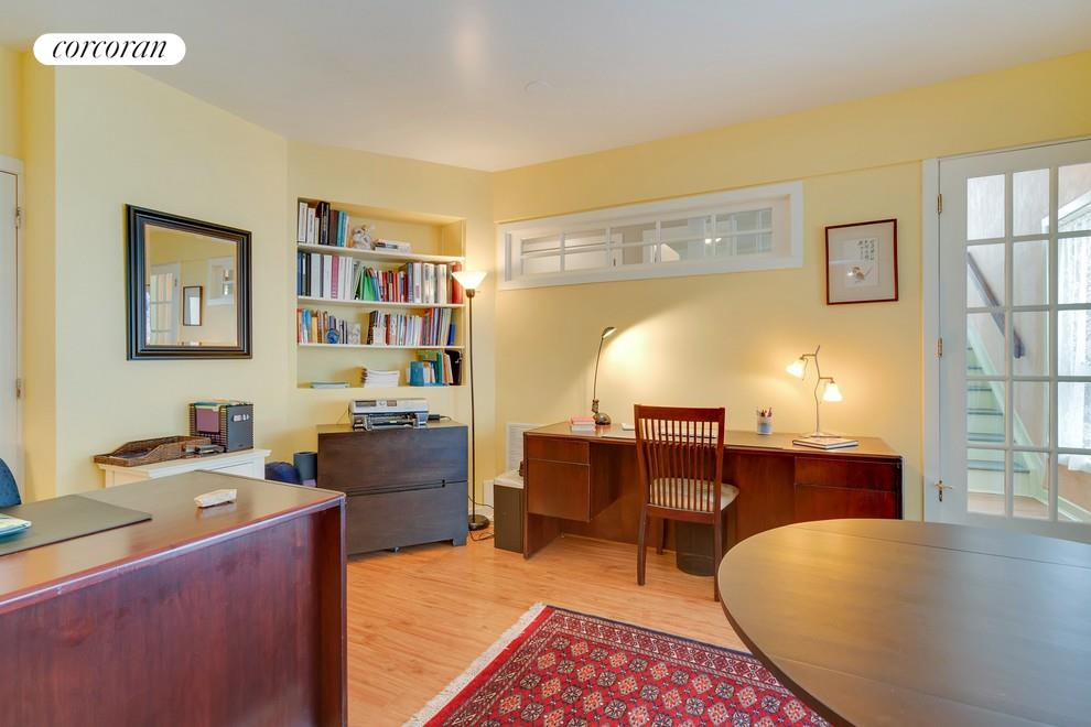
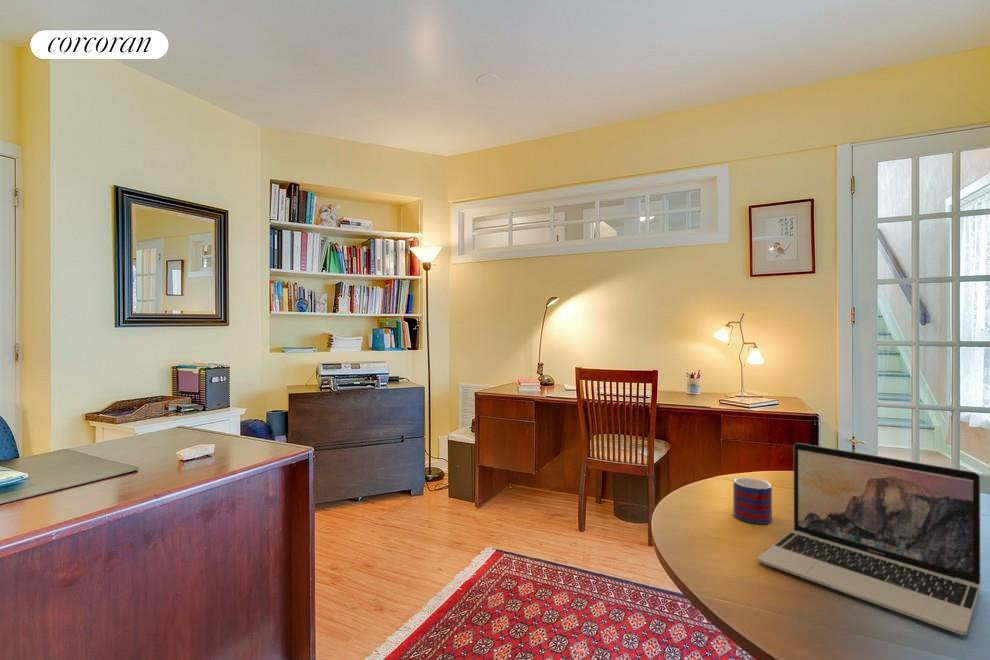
+ mug (756, 498)
+ laptop (862, 520)
